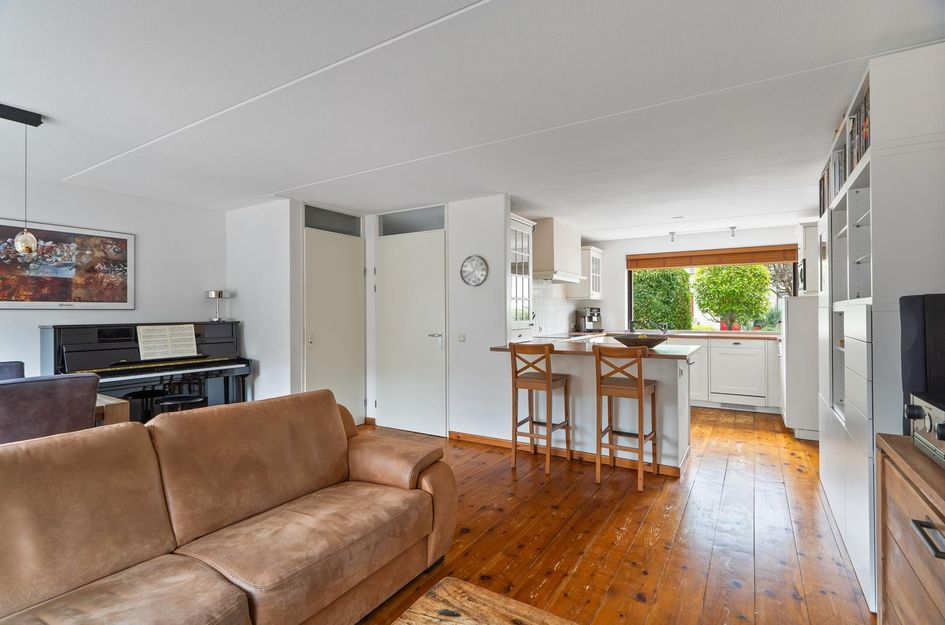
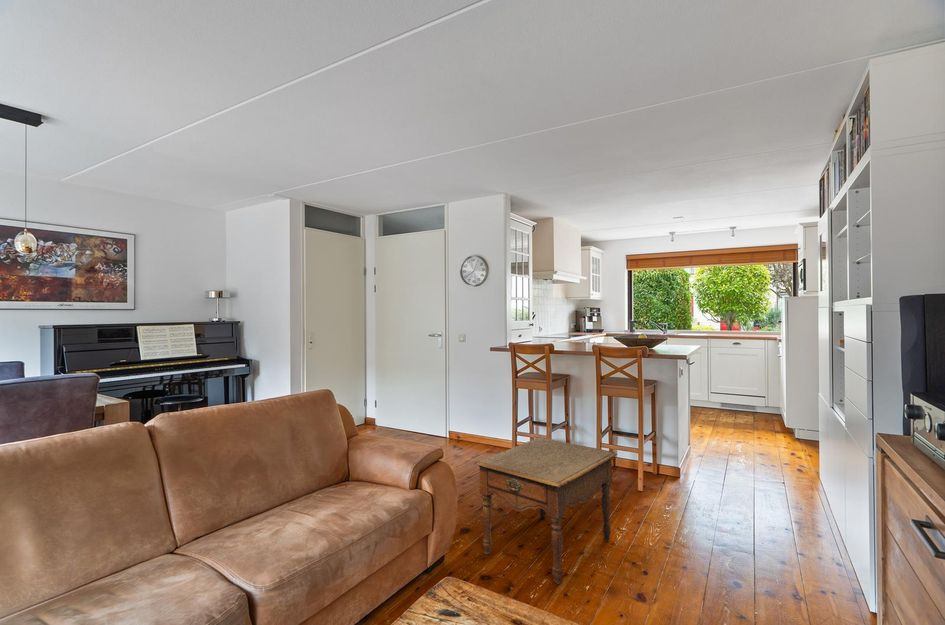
+ side table (548, 500)
